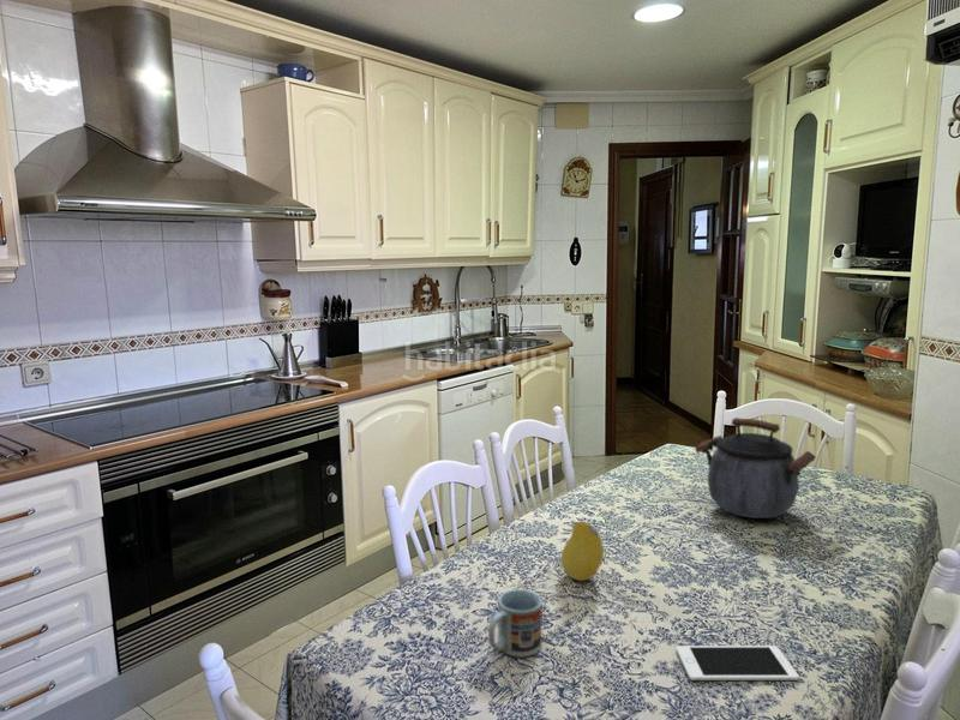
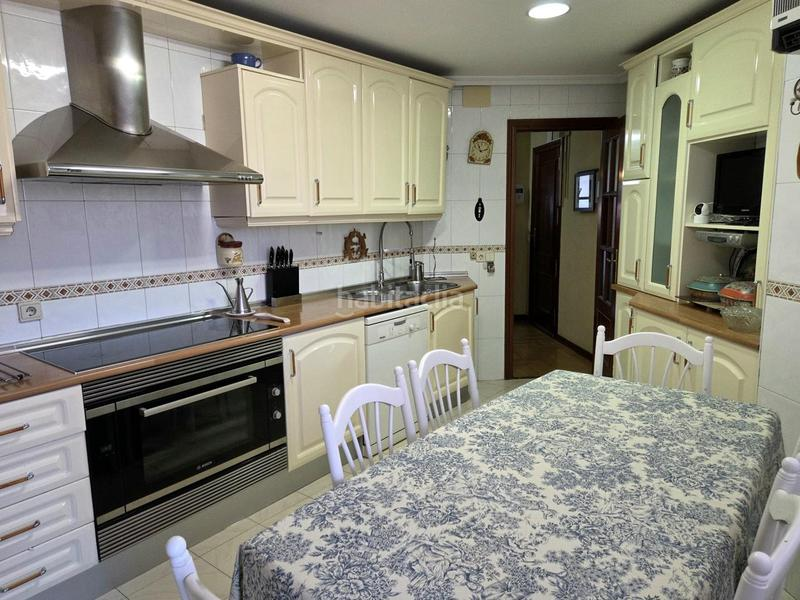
- cup (514, 625)
- cell phone (734, 662)
- kettle (752, 467)
- fruit (581, 550)
